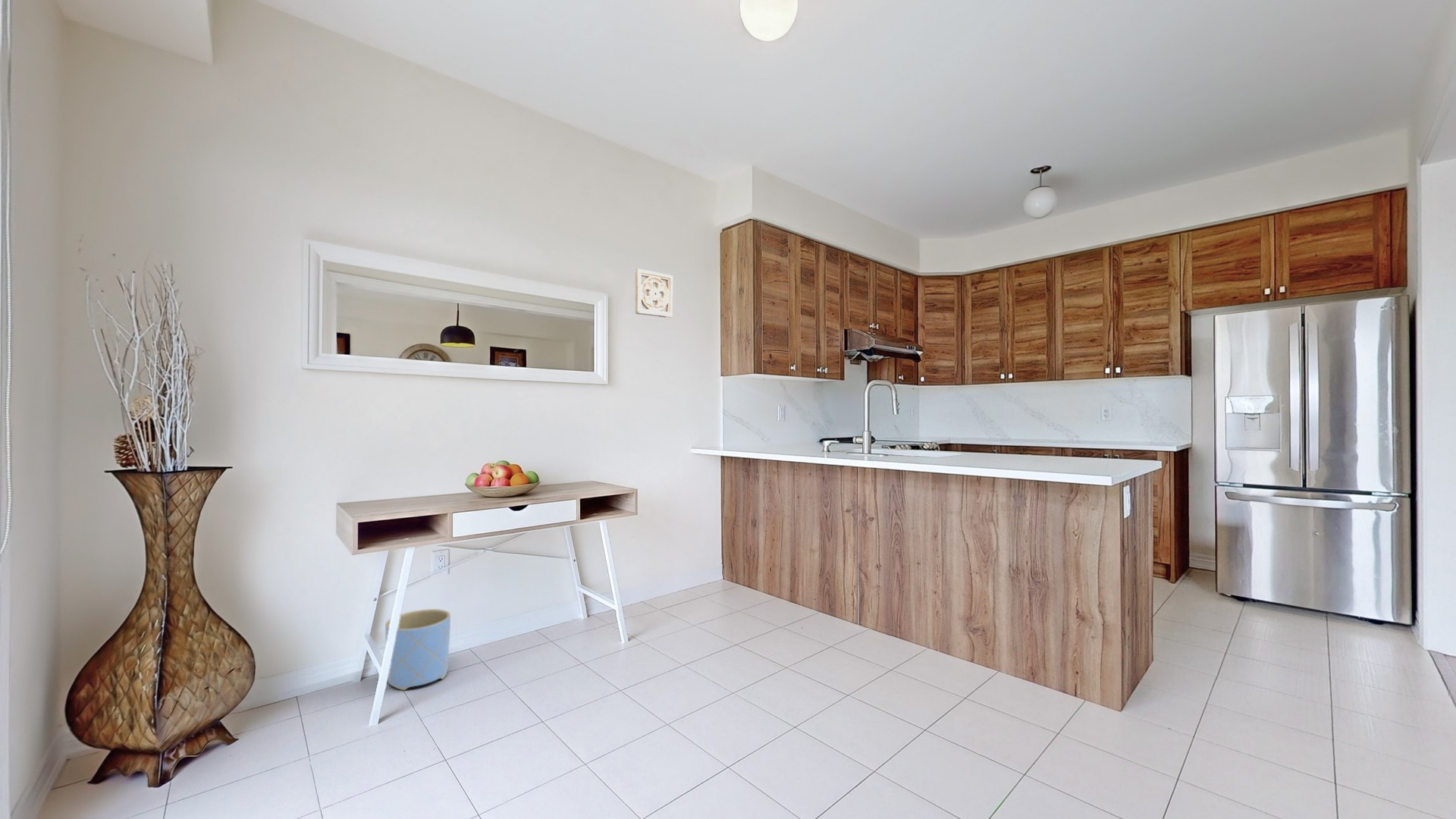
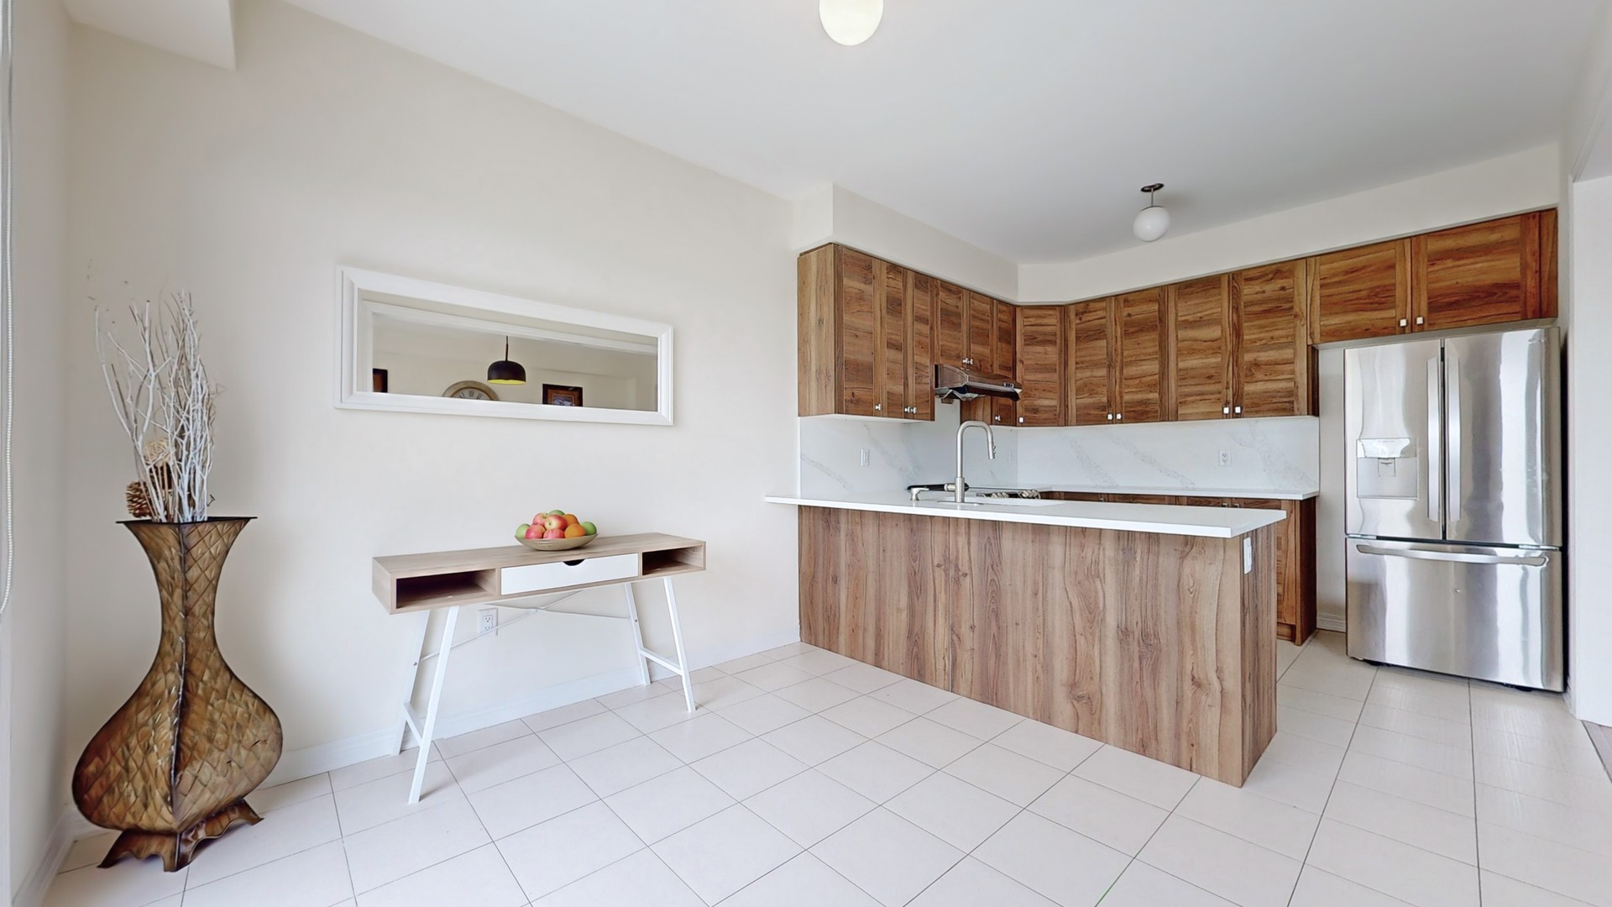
- wall ornament (654, 293)
- planter (419, 648)
